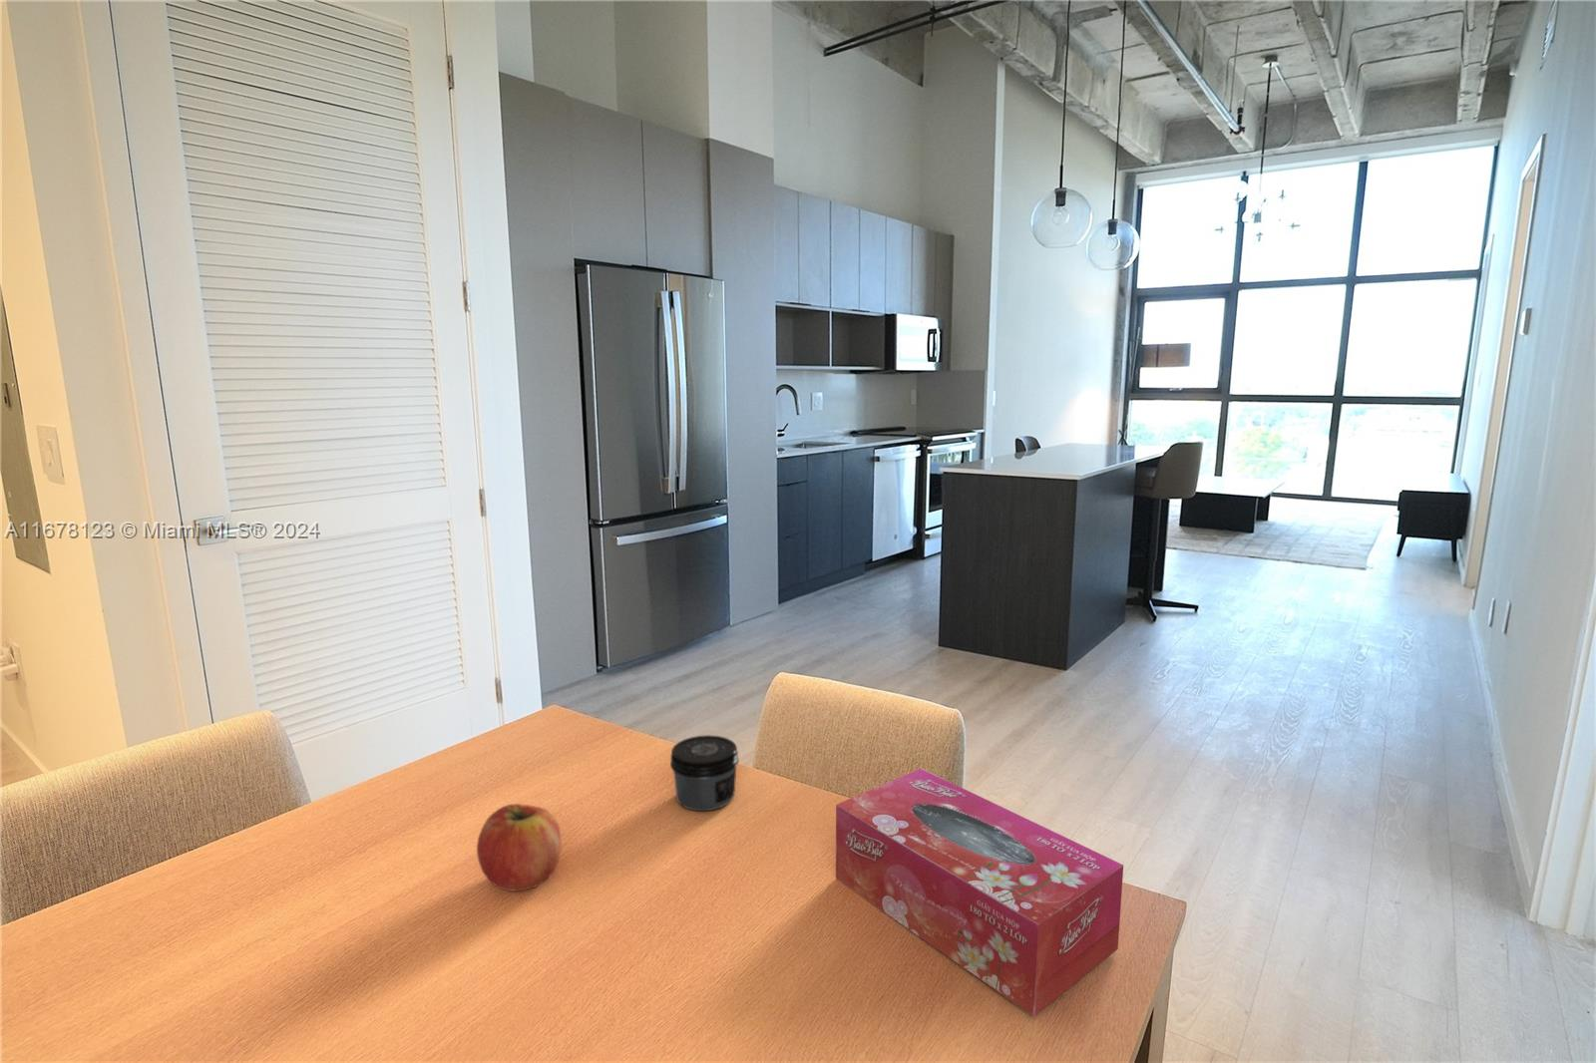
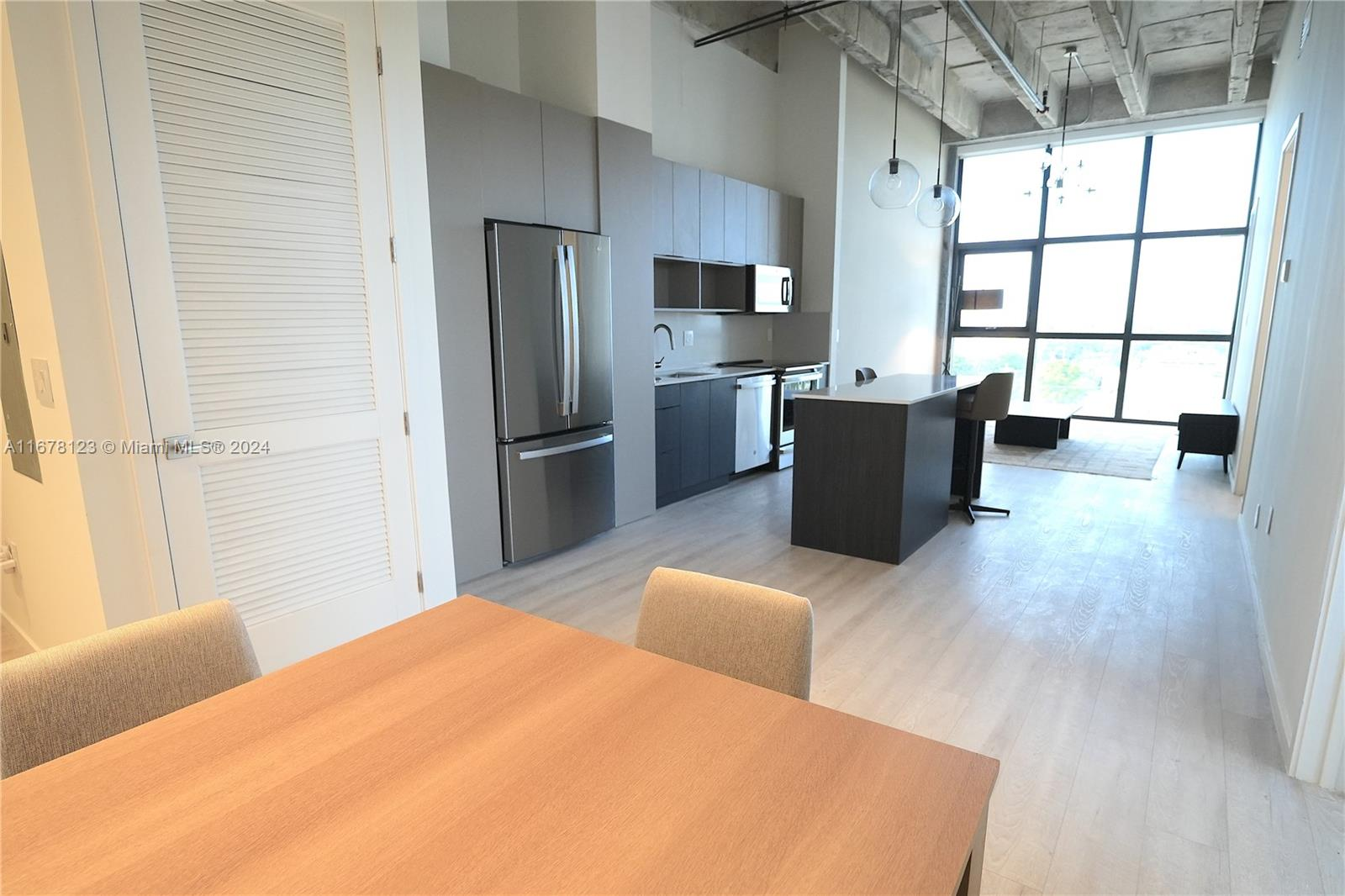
- jar (704, 772)
- tissue box (967, 872)
- fruit (520, 841)
